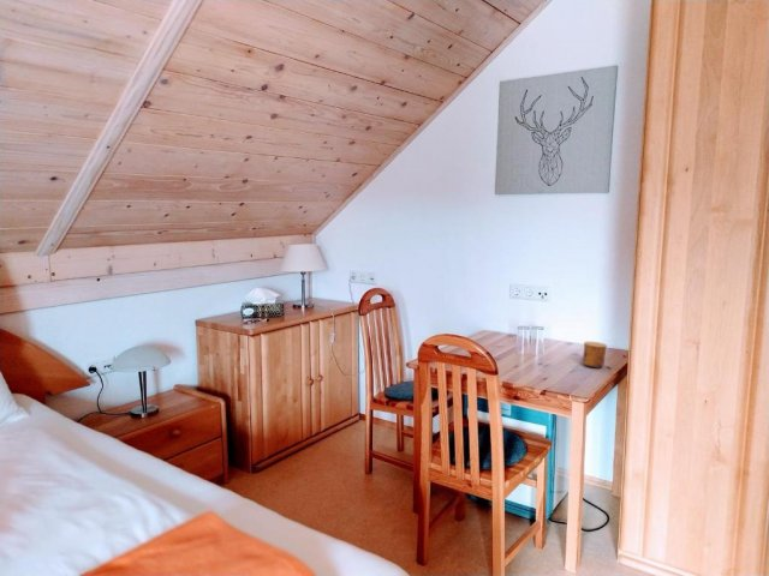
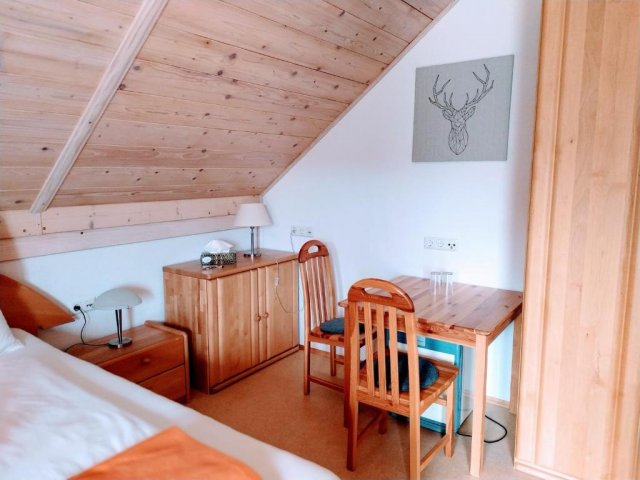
- cup (595, 354)
